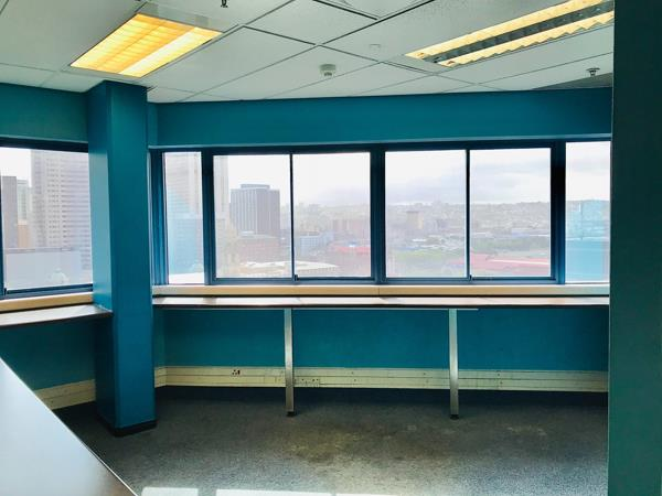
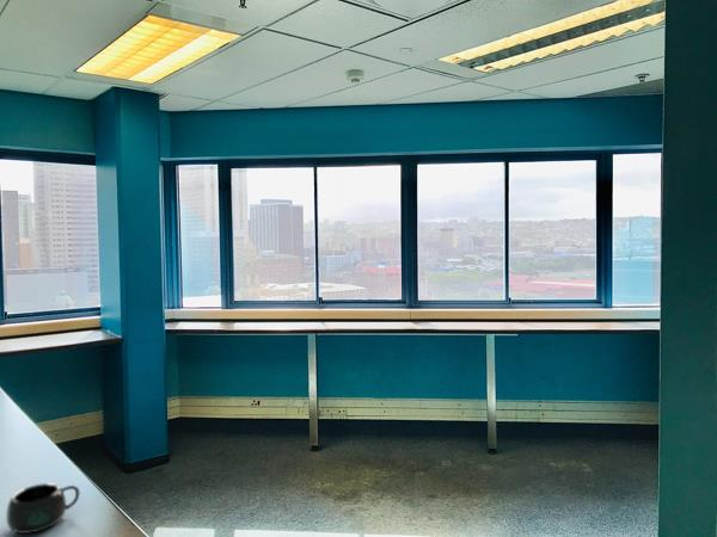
+ mug (43, 506)
